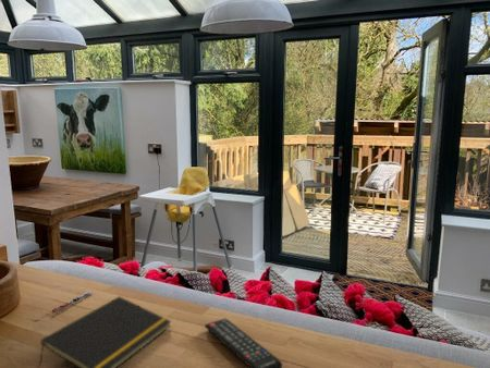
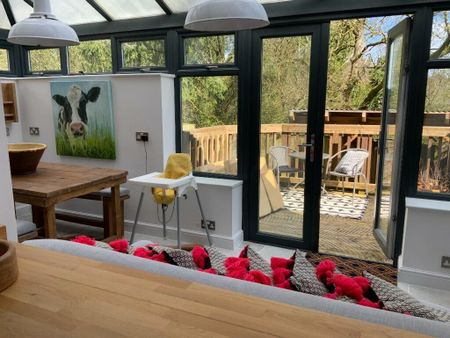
- remote control (240, 344)
- notepad (111, 332)
- pen (73, 300)
